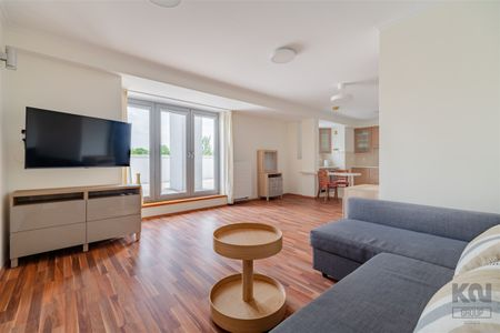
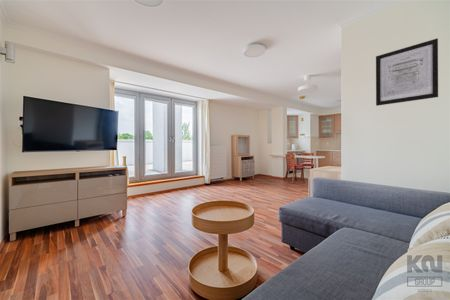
+ wall art (404, 75)
